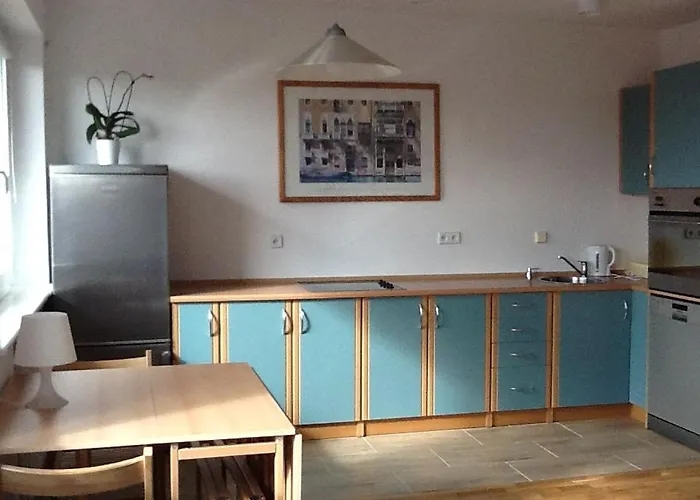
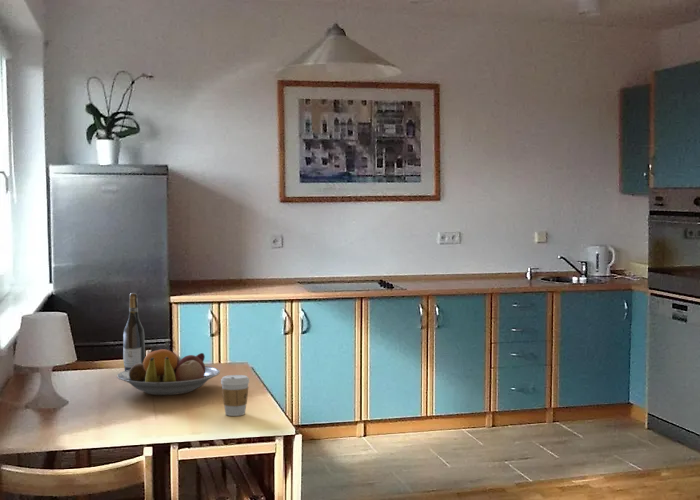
+ fruit bowl (169, 369)
+ coffee cup (235, 394)
+ wine bottle (133, 331)
